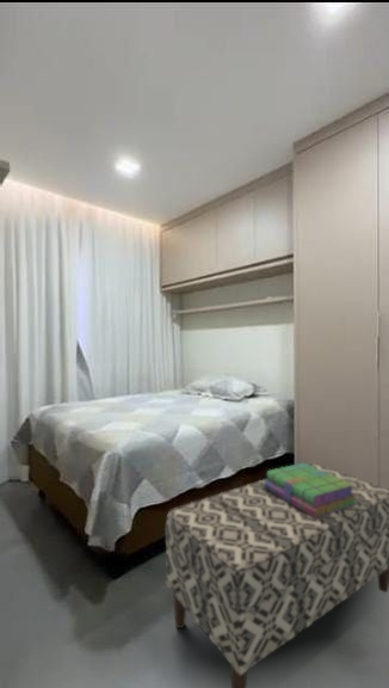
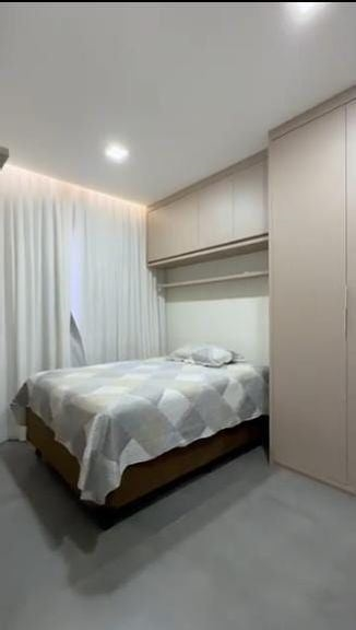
- stack of books (308, 486)
- bench (288, 553)
